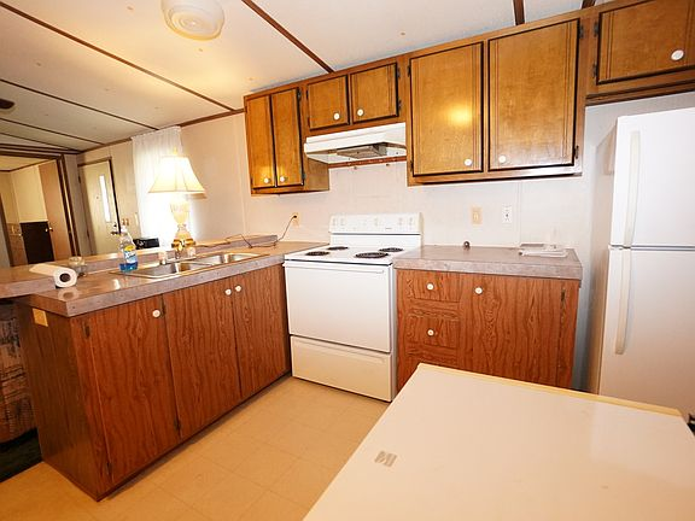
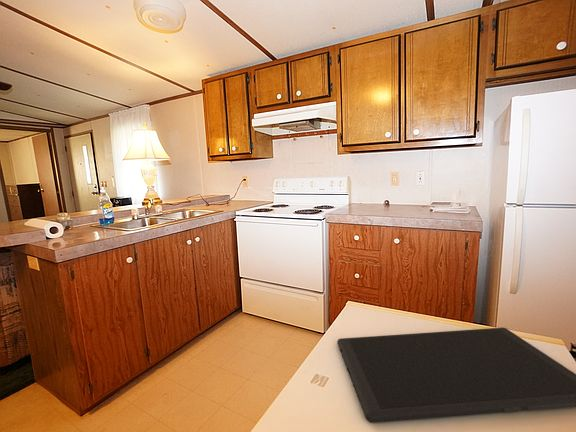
+ cutting board (450, 366)
